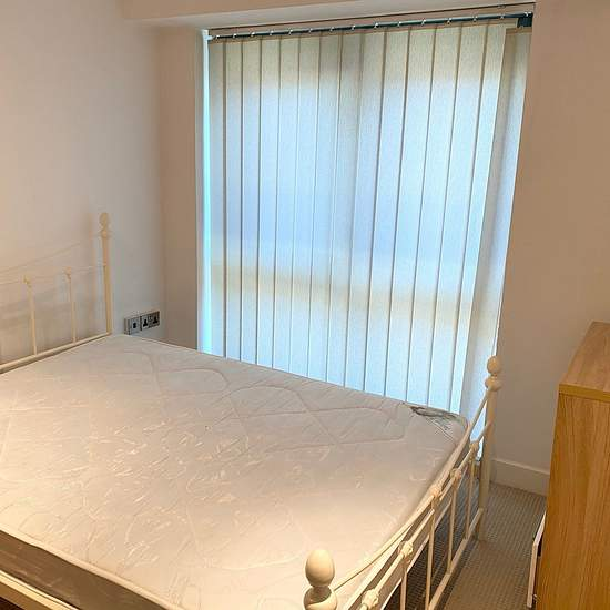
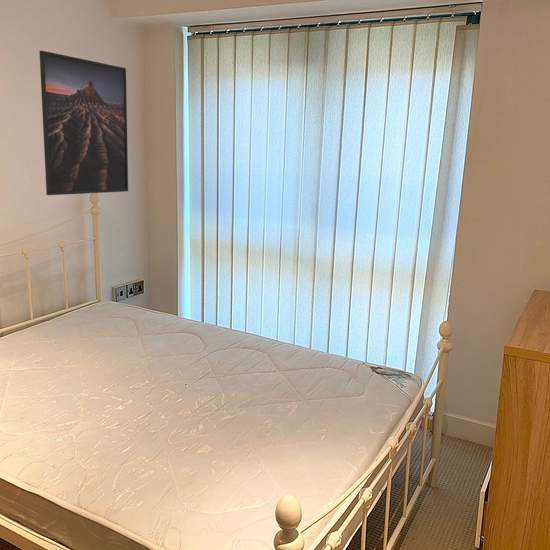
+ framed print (88, 128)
